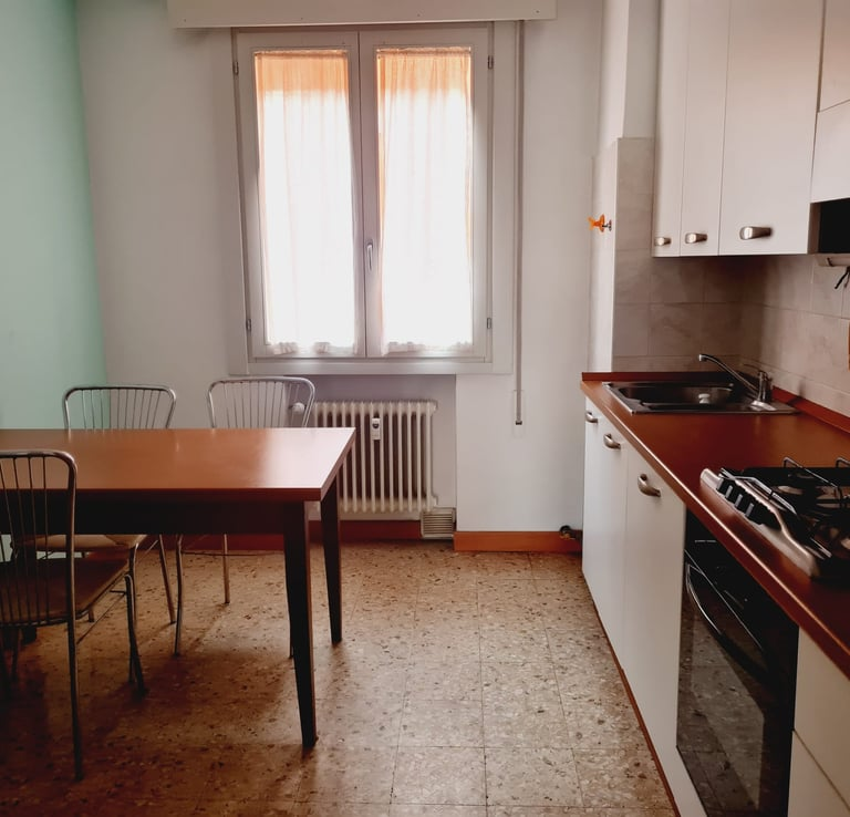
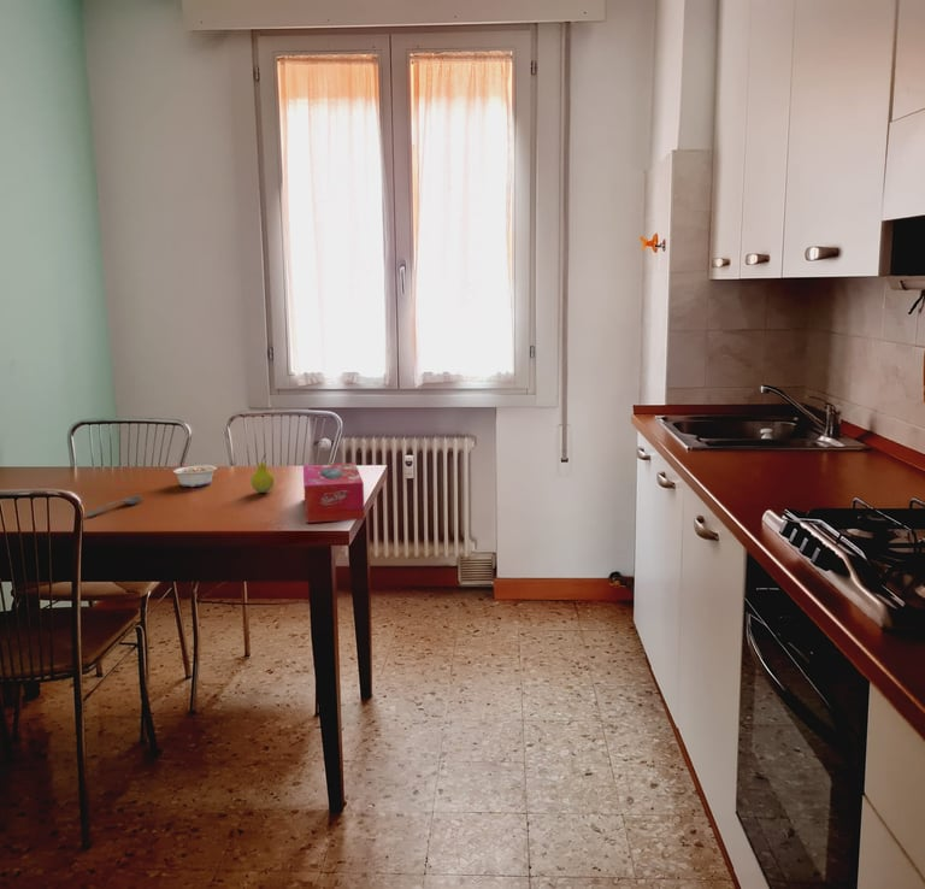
+ legume (194, 475)
+ soupspoon (114, 502)
+ fruit (261, 472)
+ tissue box (331, 490)
